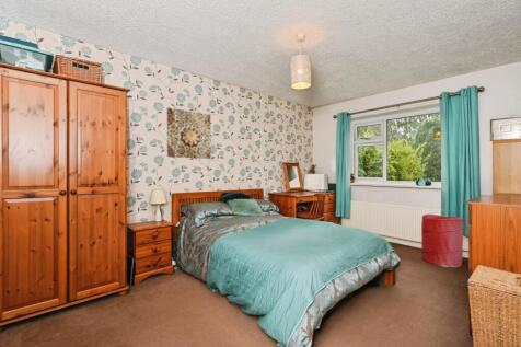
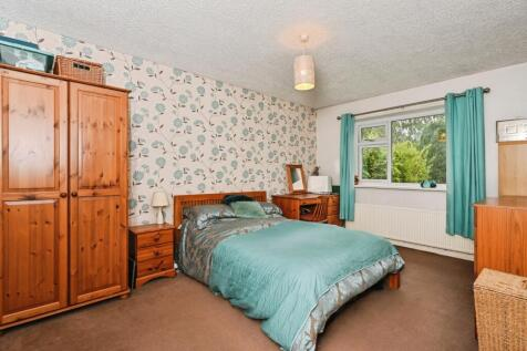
- wall art (189, 135)
- laundry hamper (441, 238)
